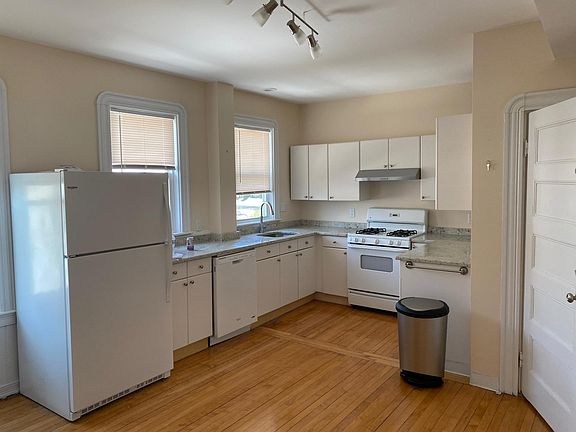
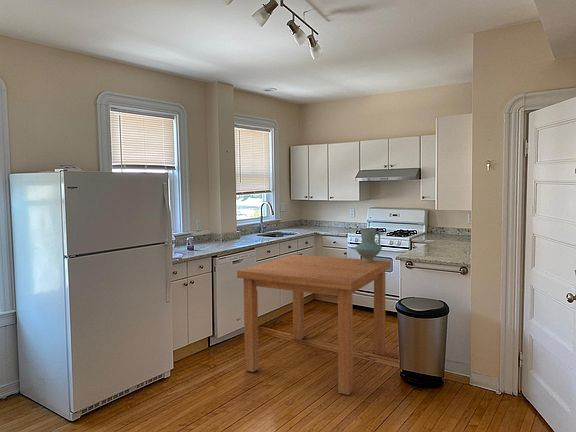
+ ceramic pitcher (368, 244)
+ dining table (303, 313)
